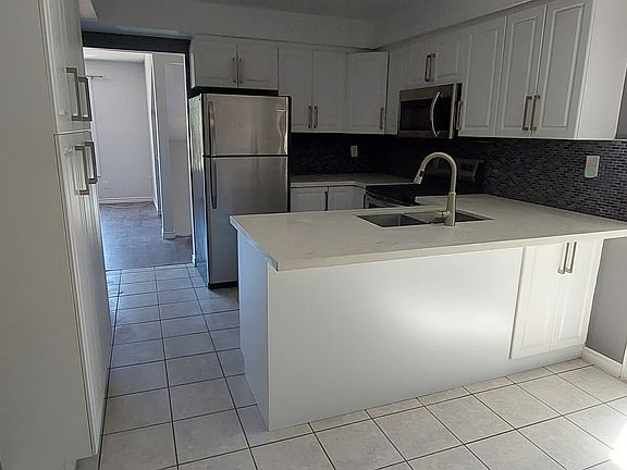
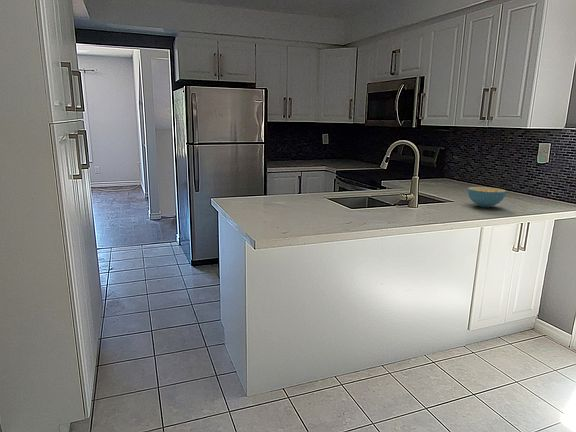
+ cereal bowl (485, 197)
